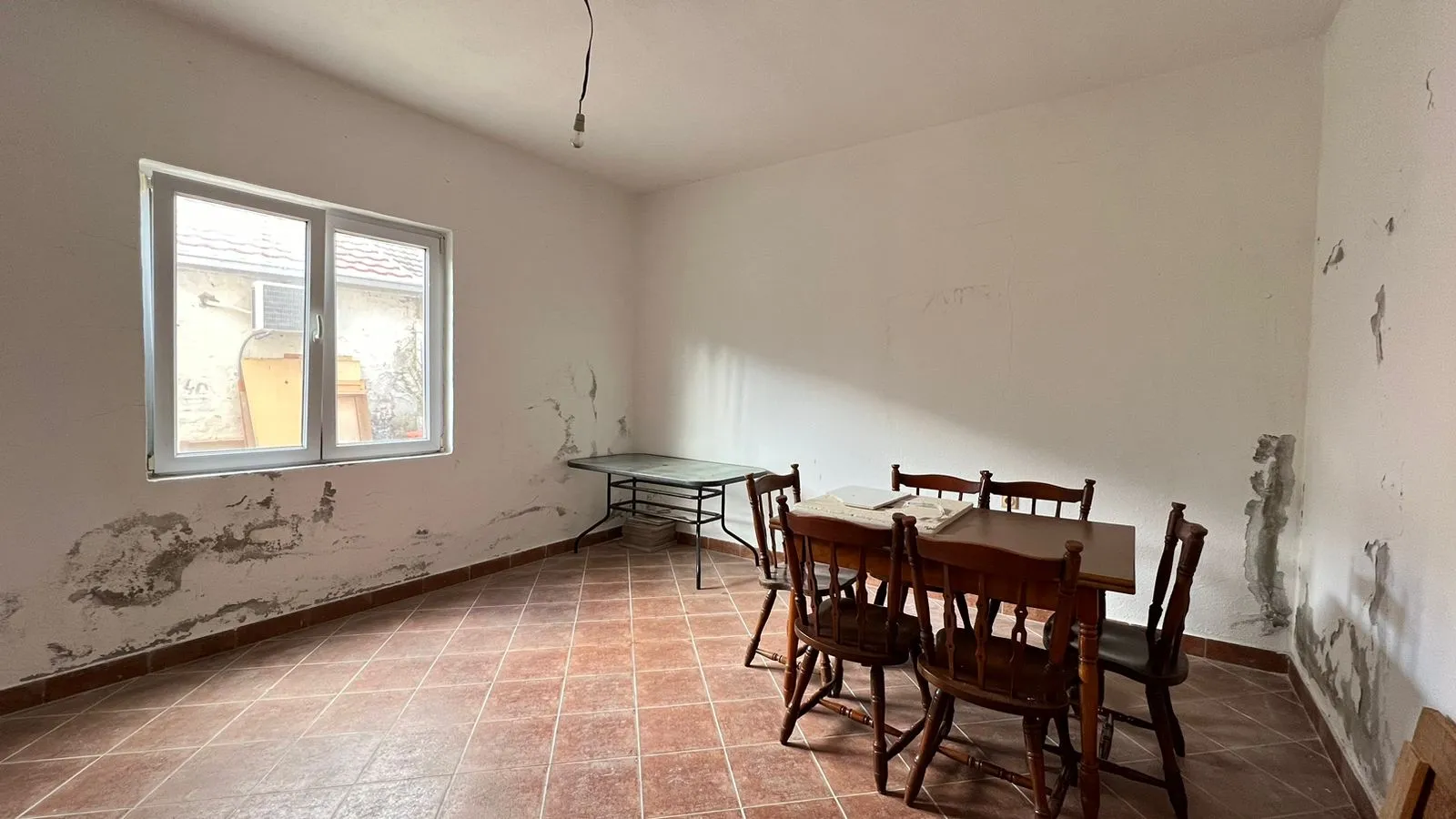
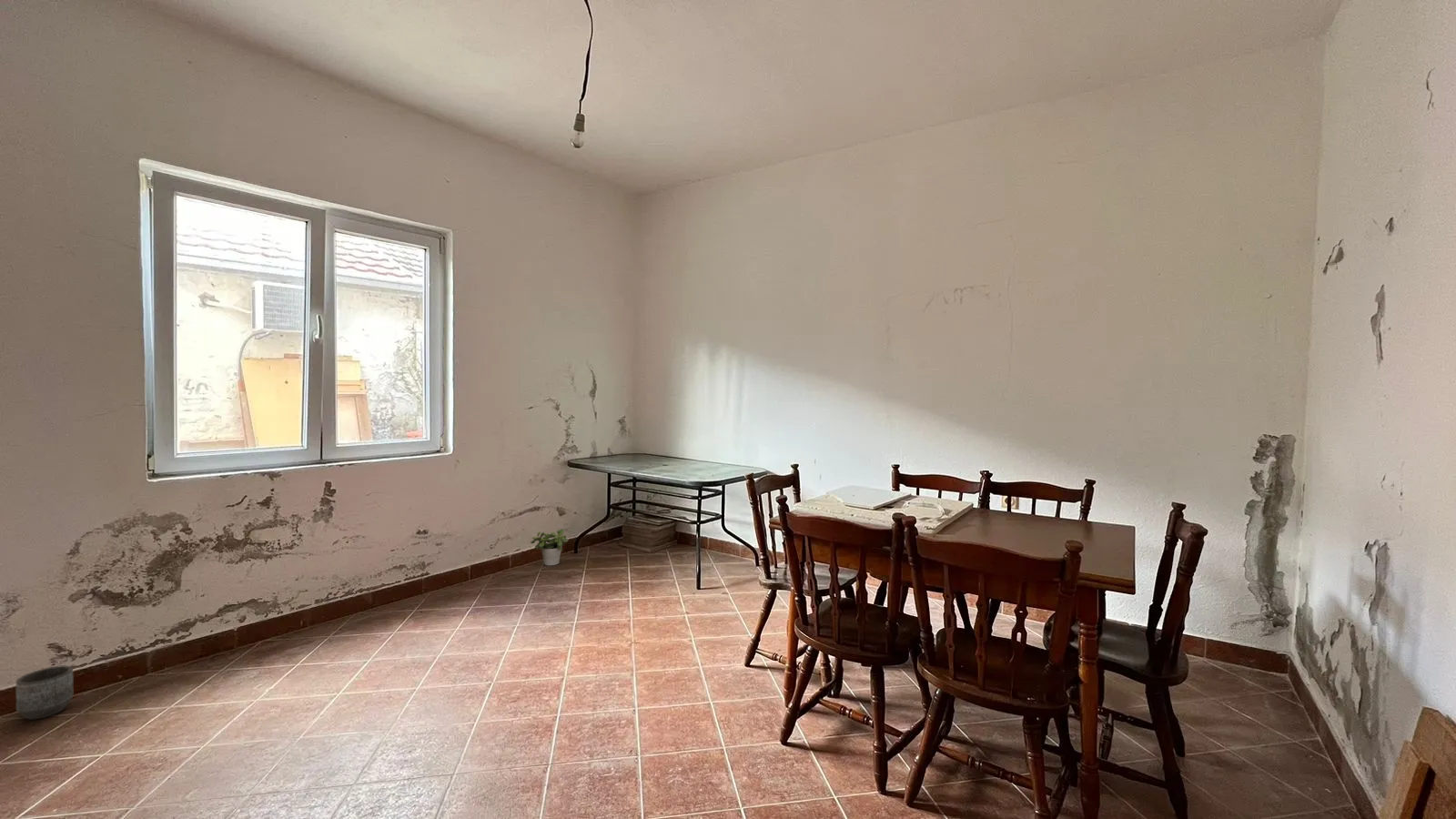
+ potted plant (550, 547)
+ planter (45, 693)
